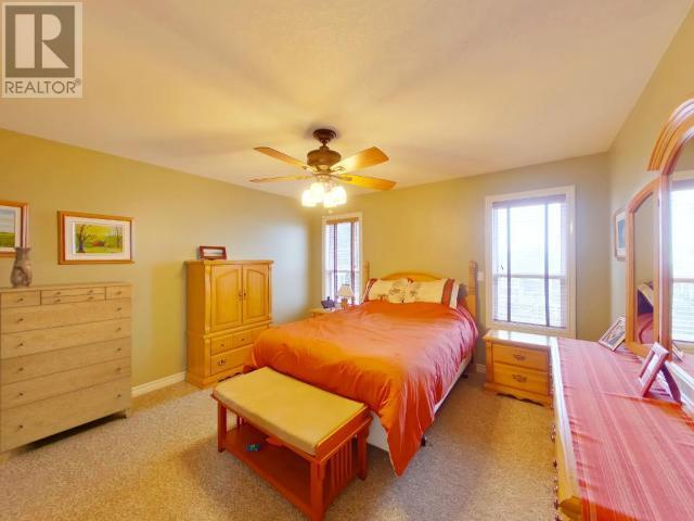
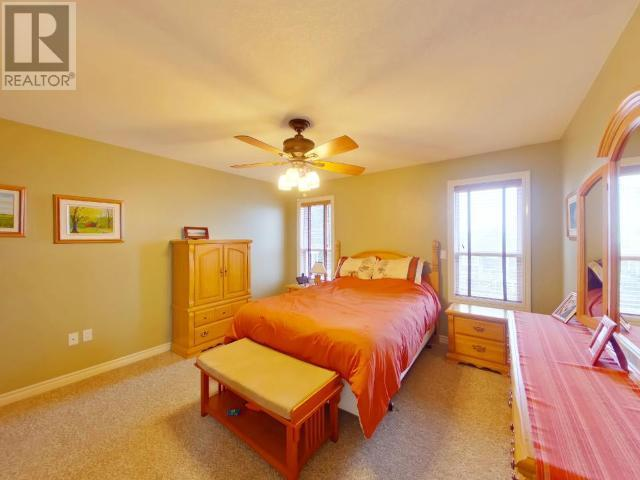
- dresser (69, 356)
- vase (22, 267)
